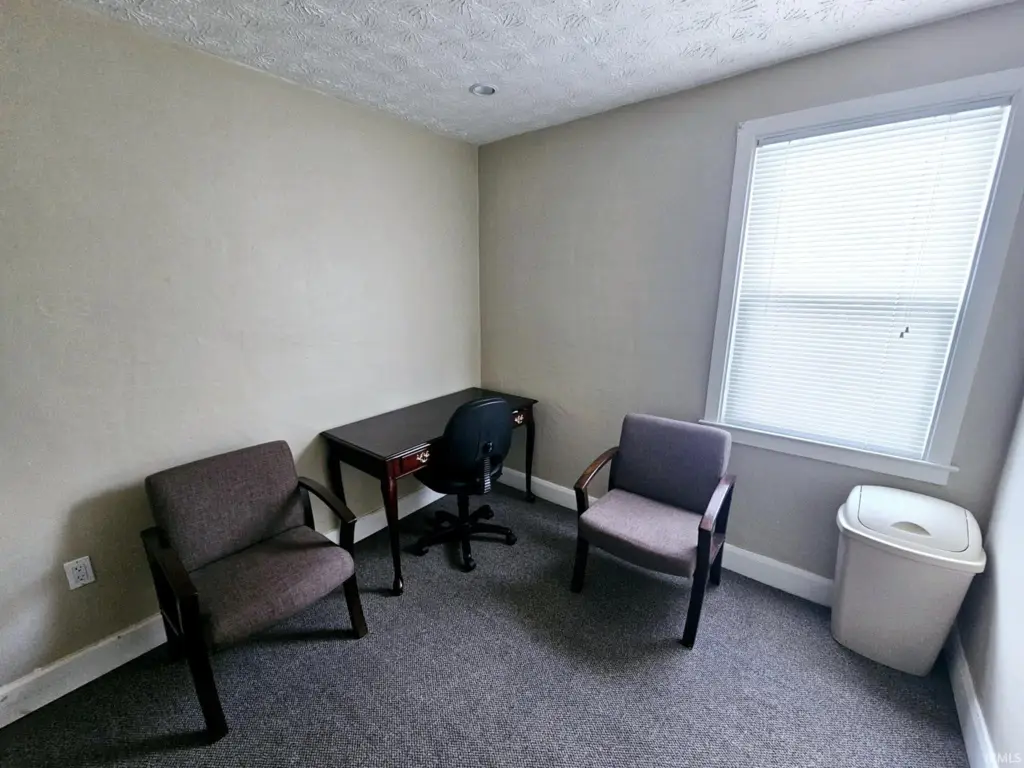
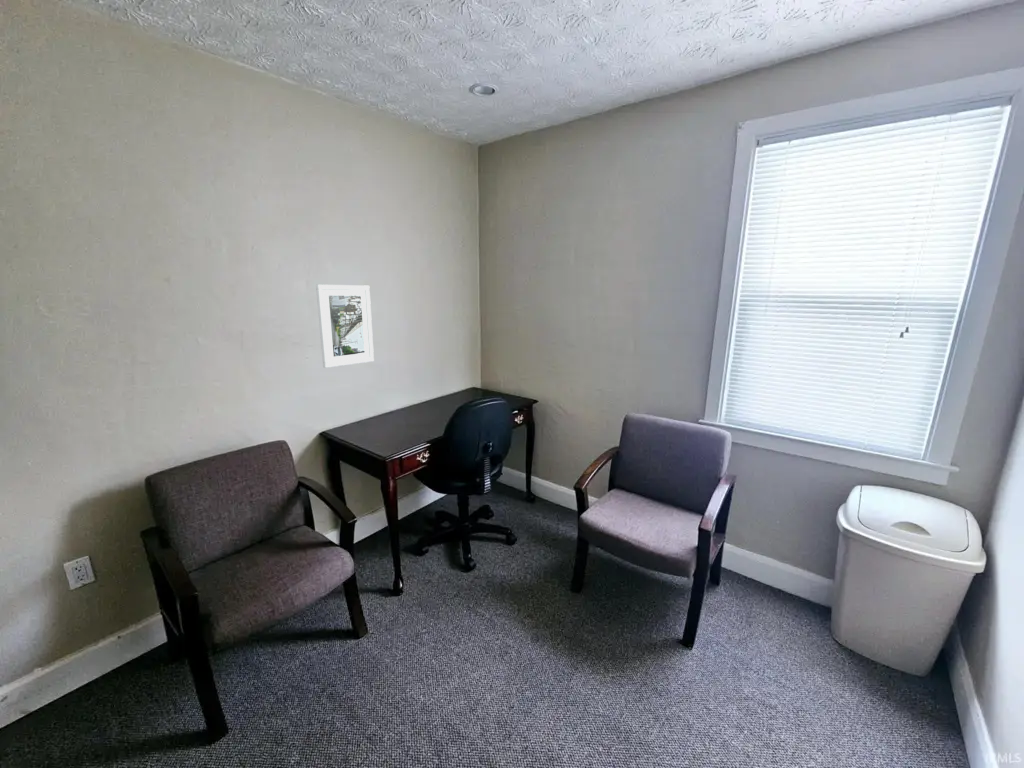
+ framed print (346, 325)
